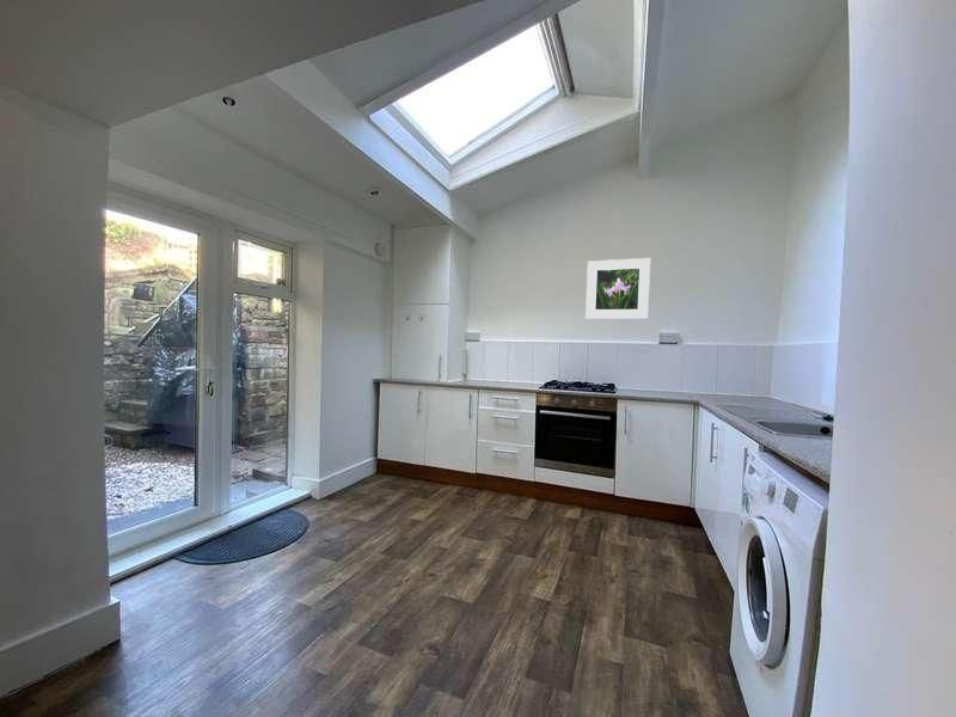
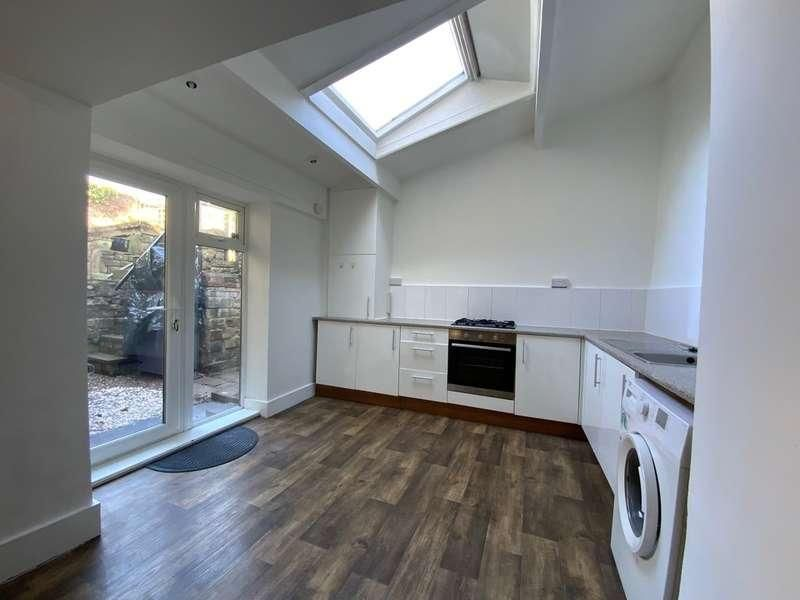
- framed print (617, 289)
